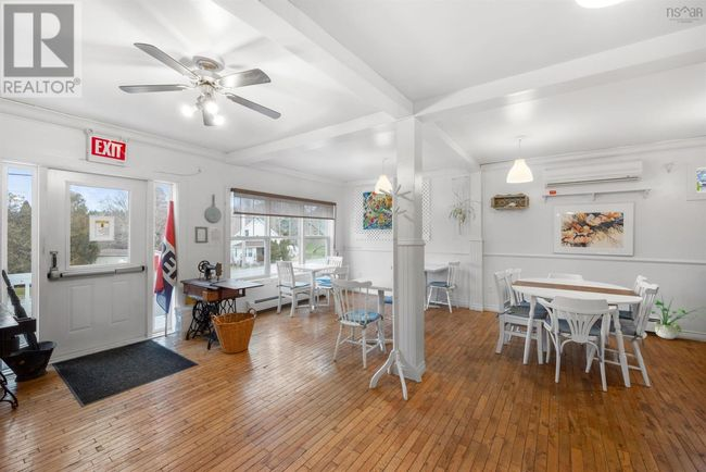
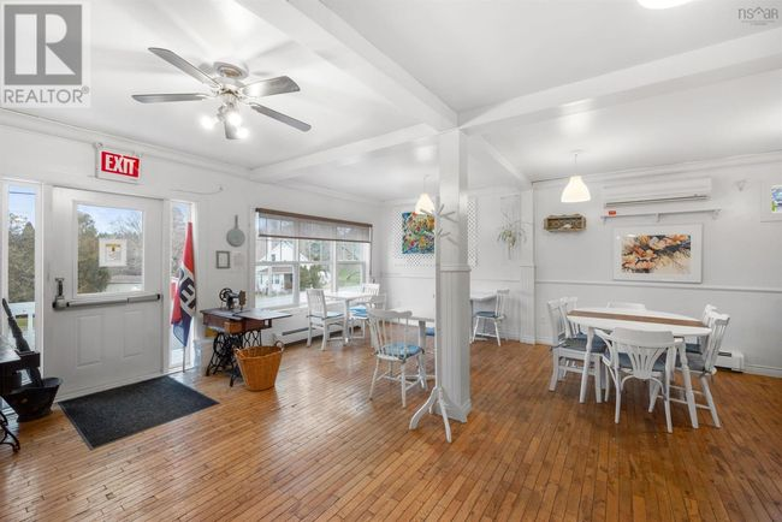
- potted plant (677, 316)
